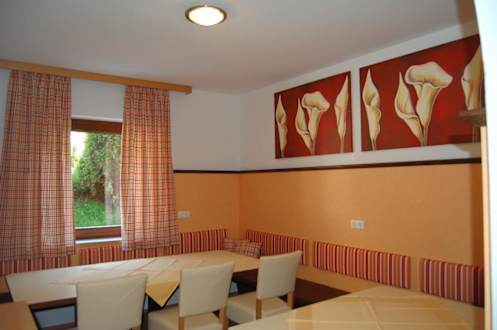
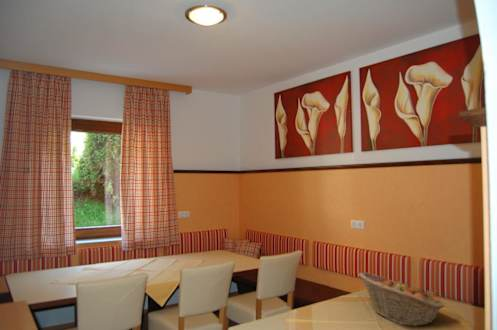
+ fruit basket (399, 295)
